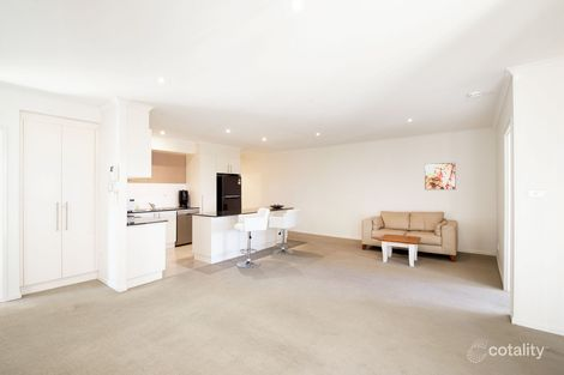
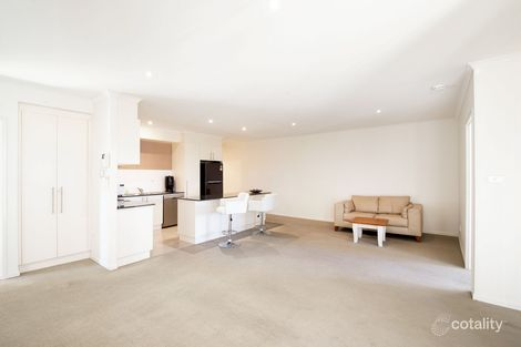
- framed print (439, 176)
